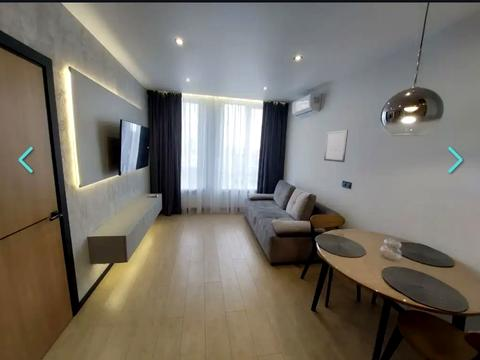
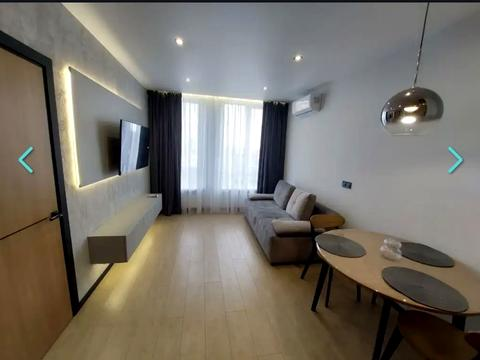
- wall art (335, 146)
